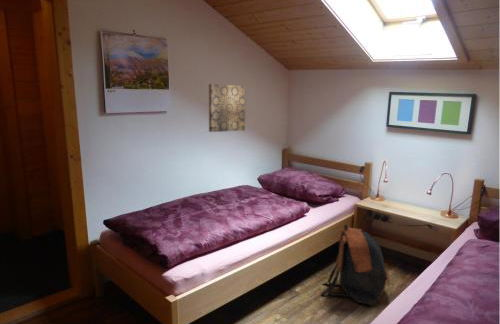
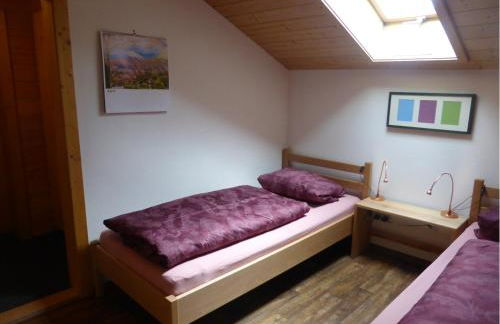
- wall art (227, 108)
- backpack (356, 259)
